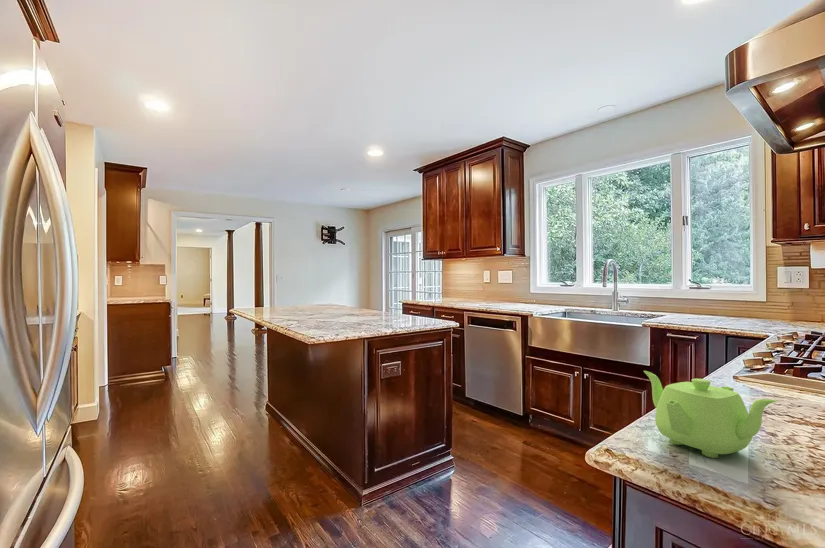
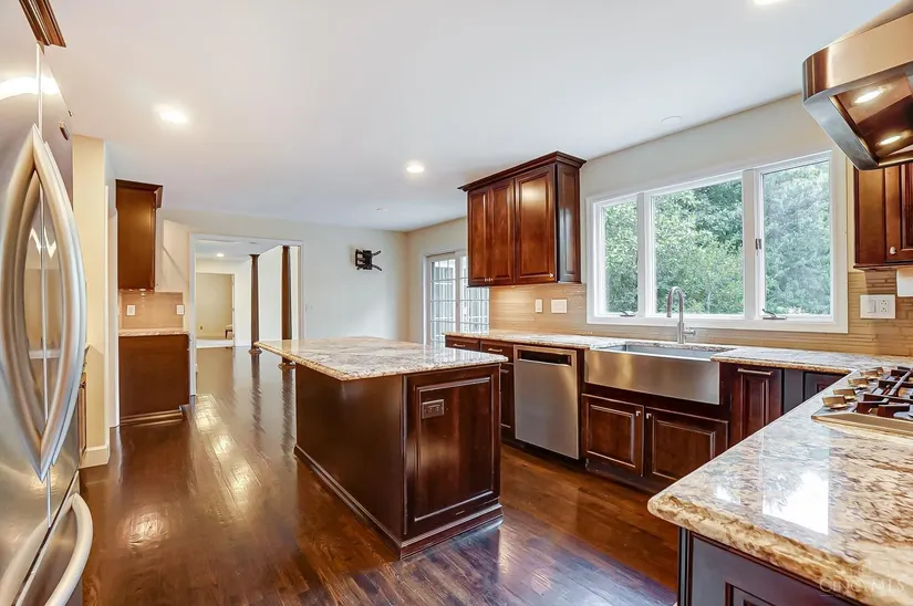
- teakettle (701, 412)
